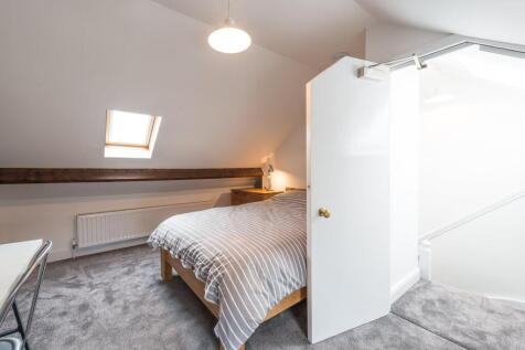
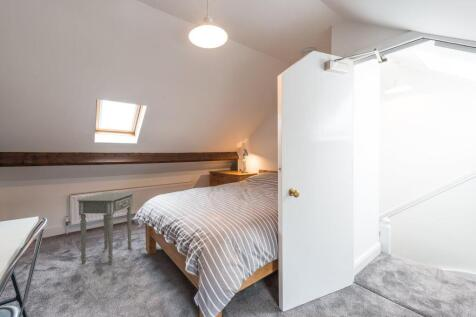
+ side table (109, 225)
